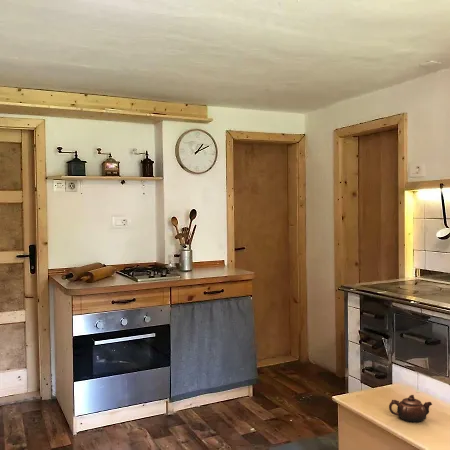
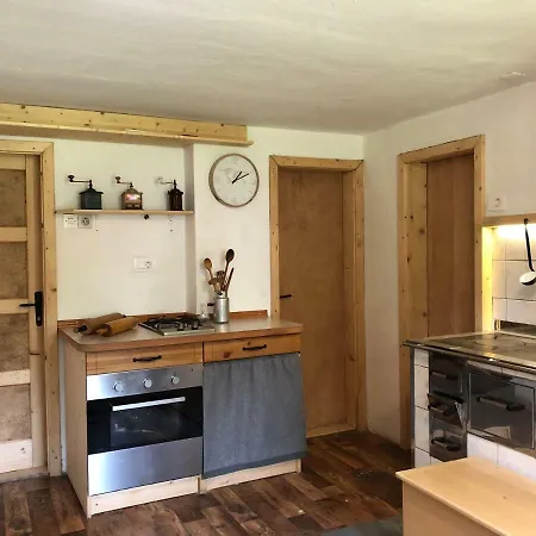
- teapot (410, 406)
